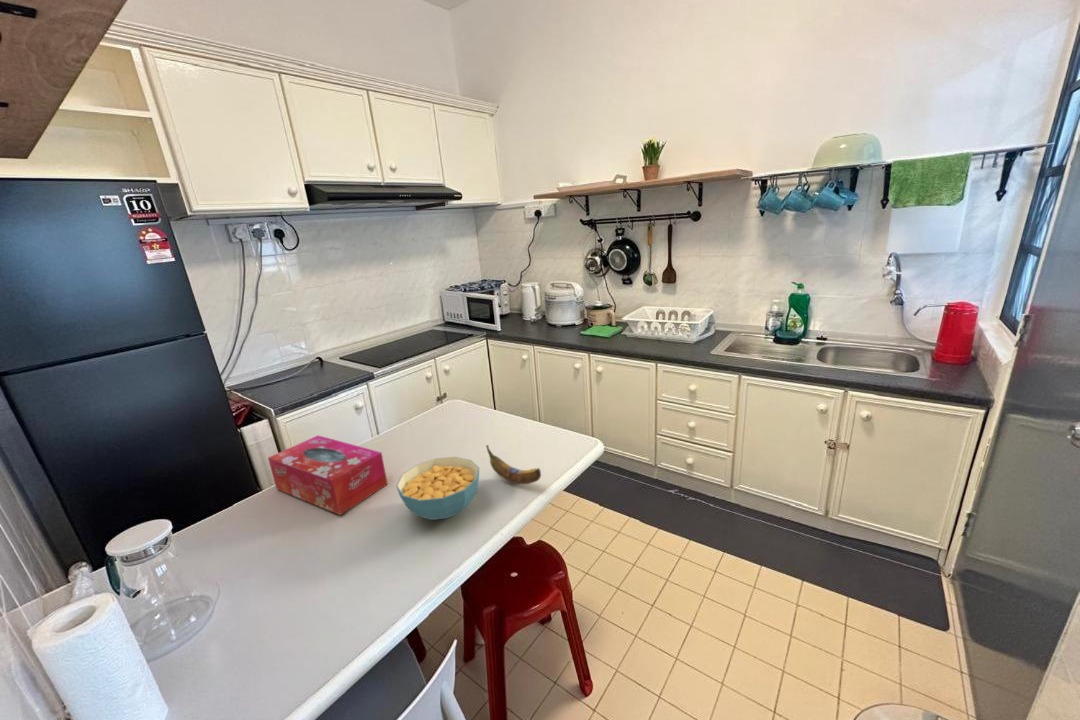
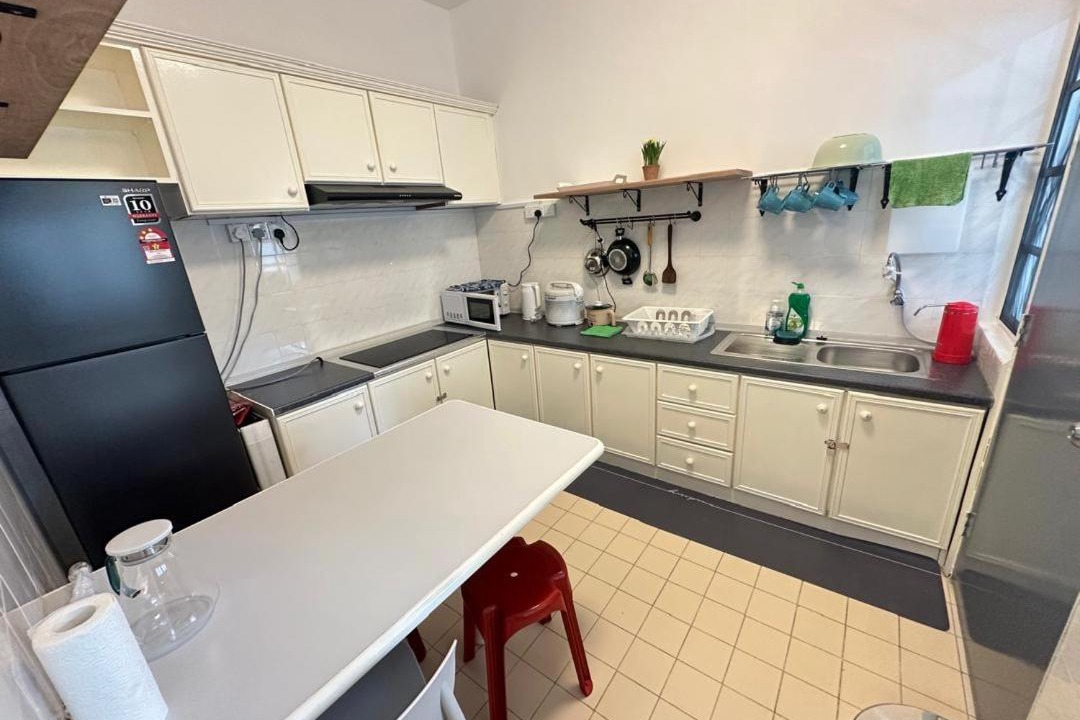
- banana (512, 467)
- cereal bowl (441, 494)
- tissue box (327, 471)
